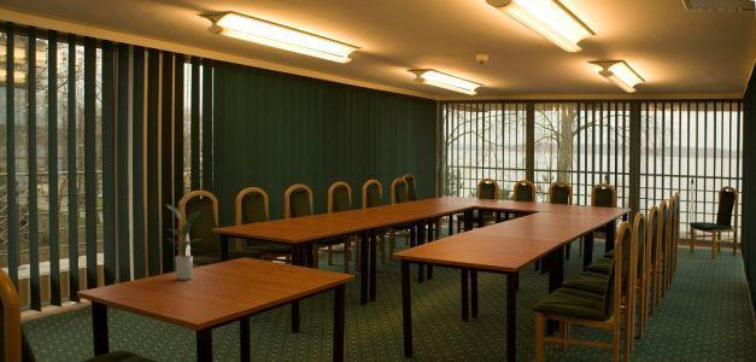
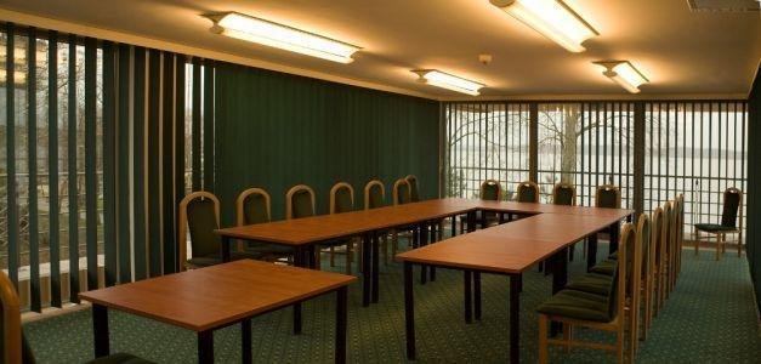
- potted plant (184, 241)
